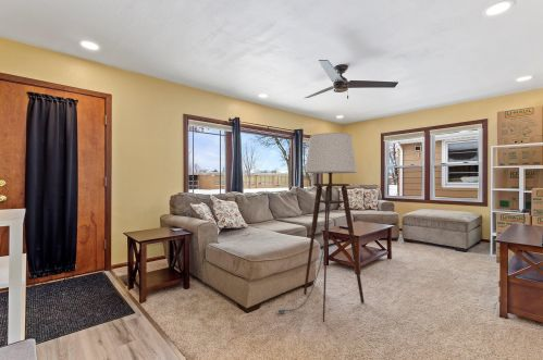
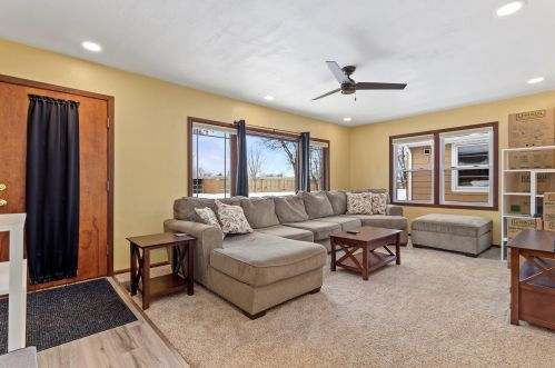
- floor lamp (317, 221)
